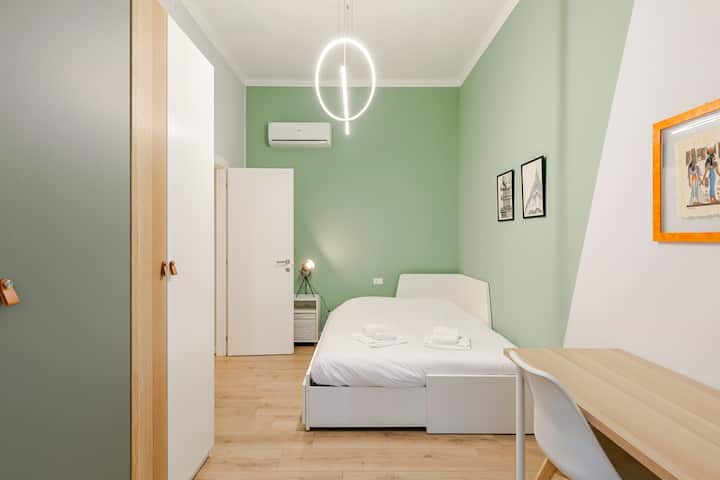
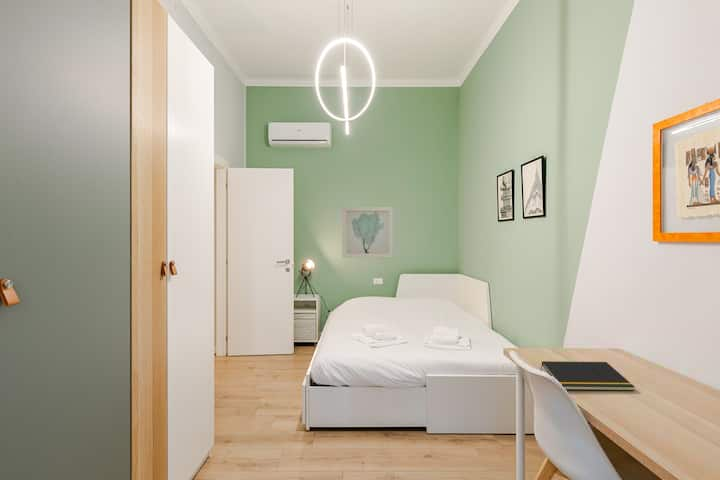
+ notepad (585, 375)
+ wall art (367, 232)
